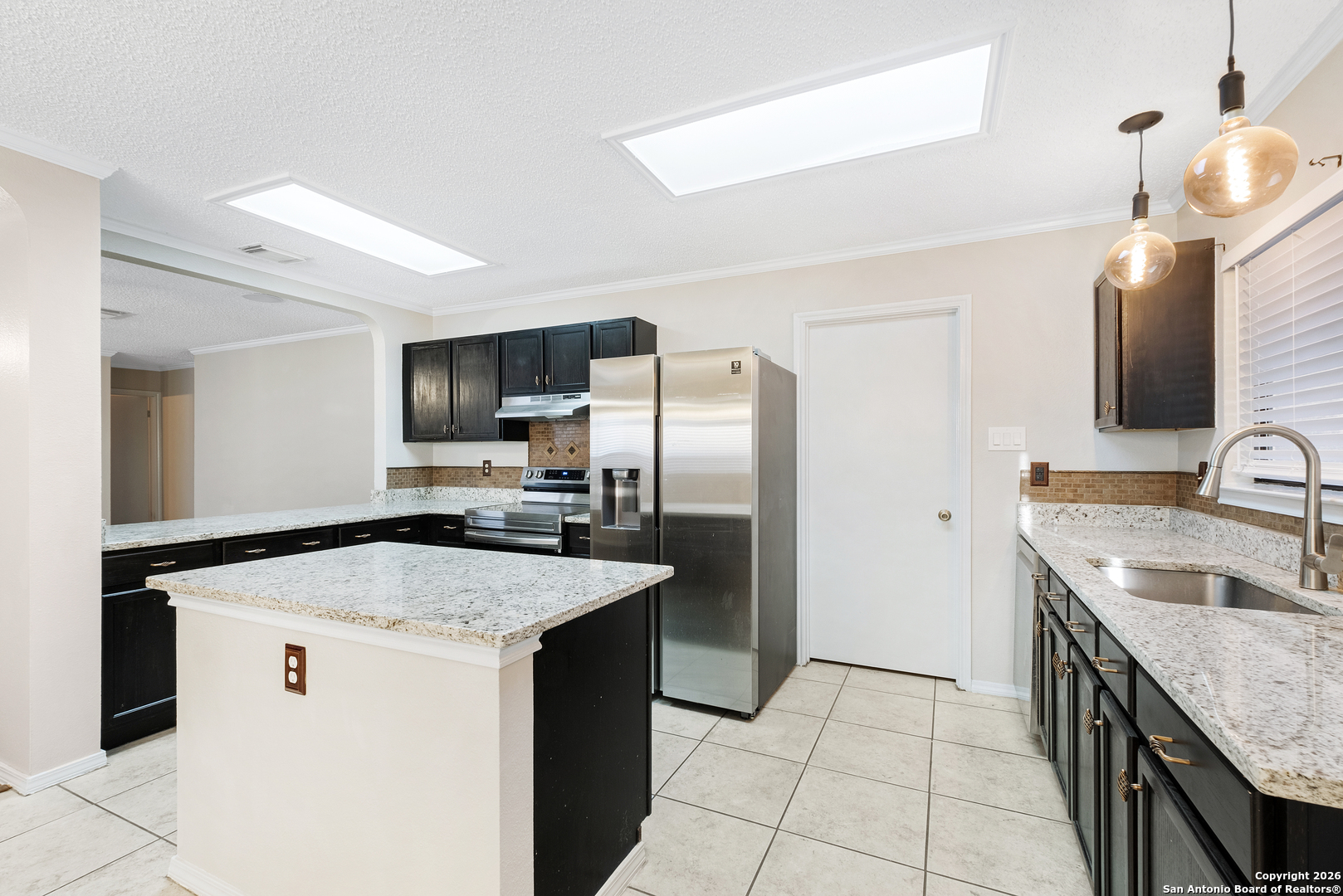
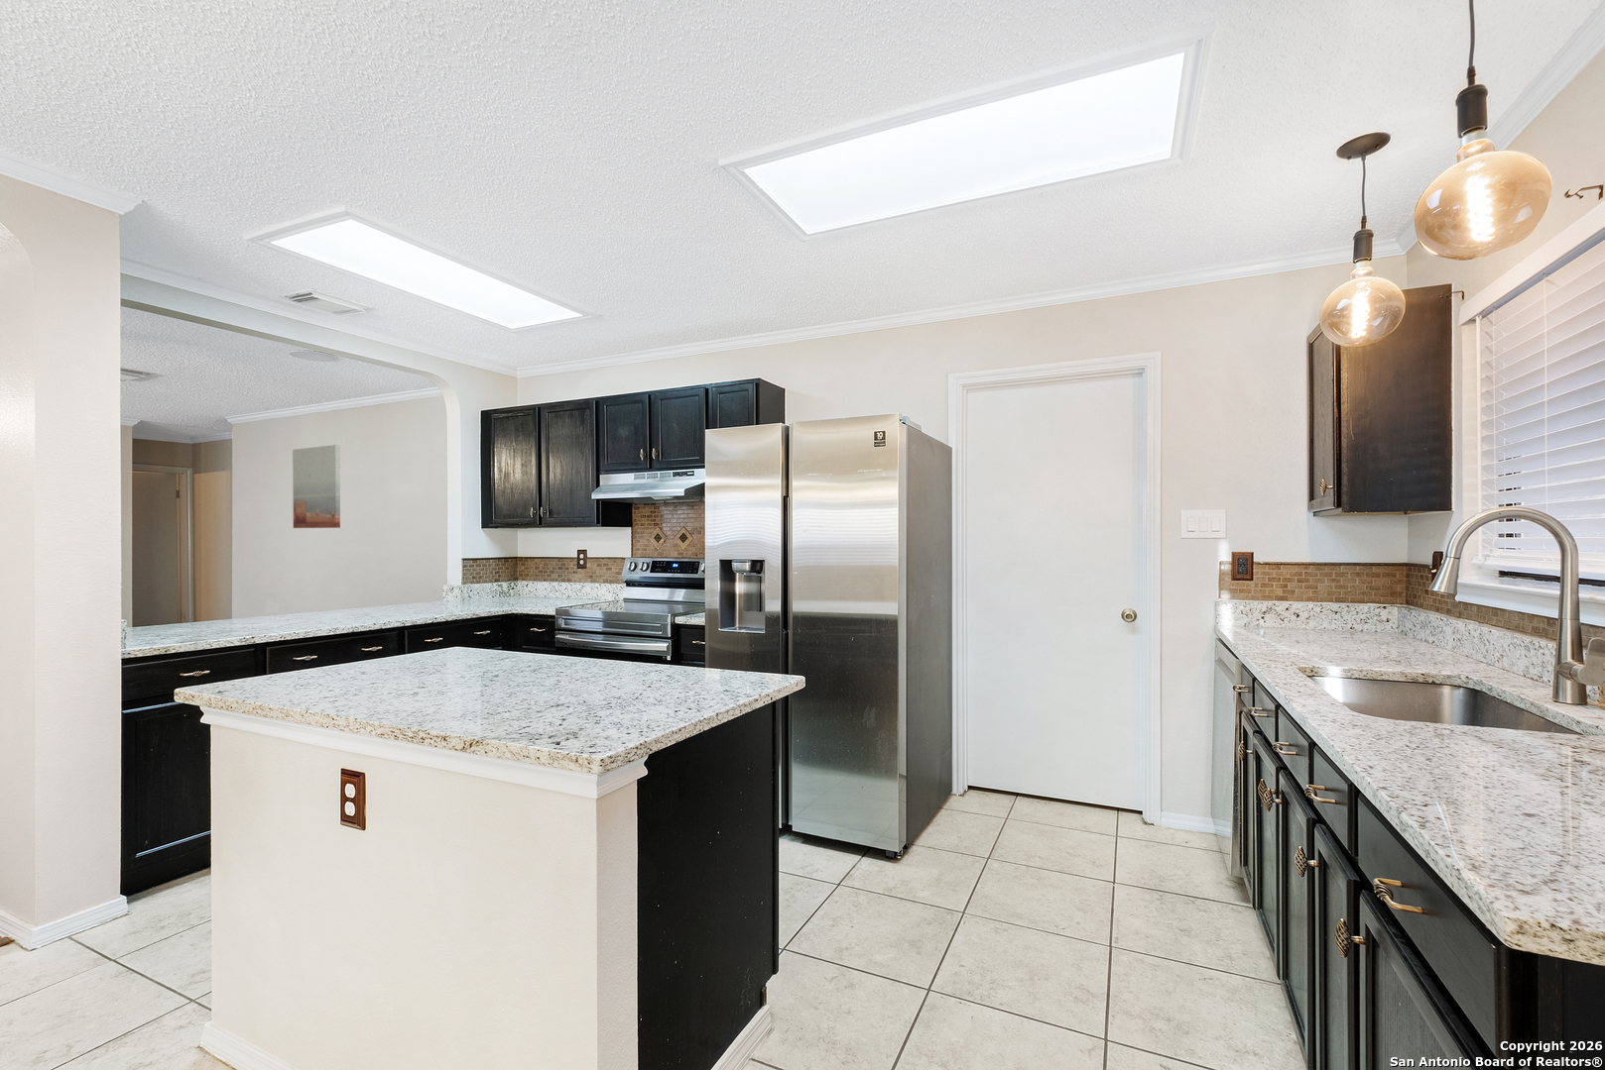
+ wall art (316, 487)
